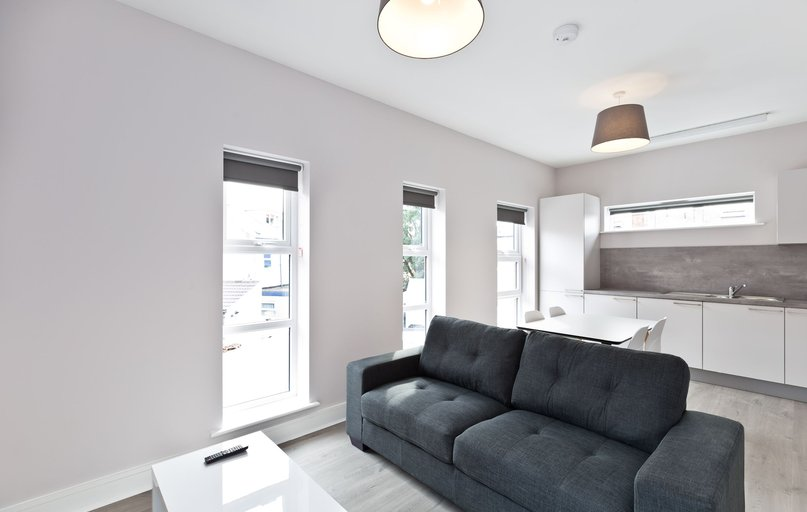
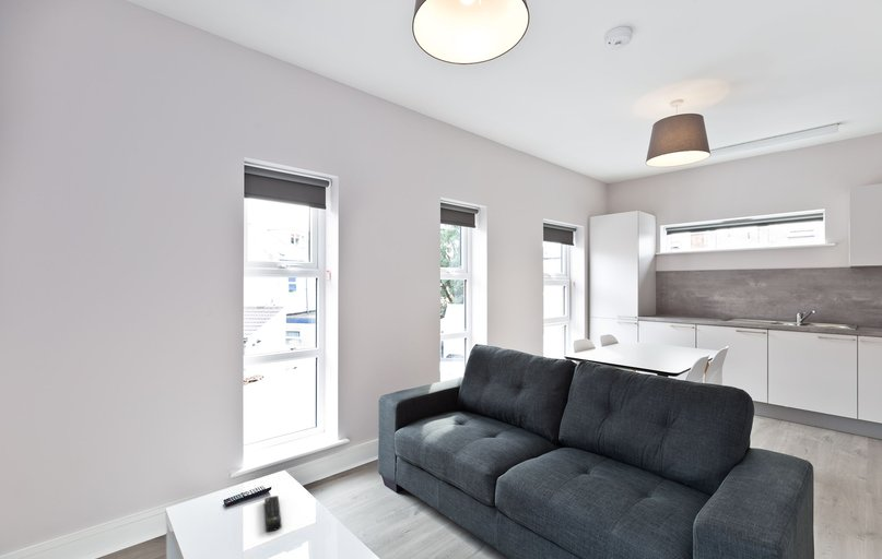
+ remote control (272, 512)
